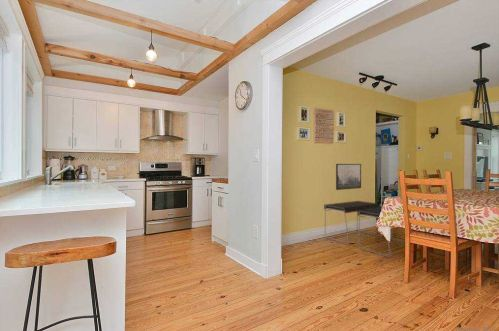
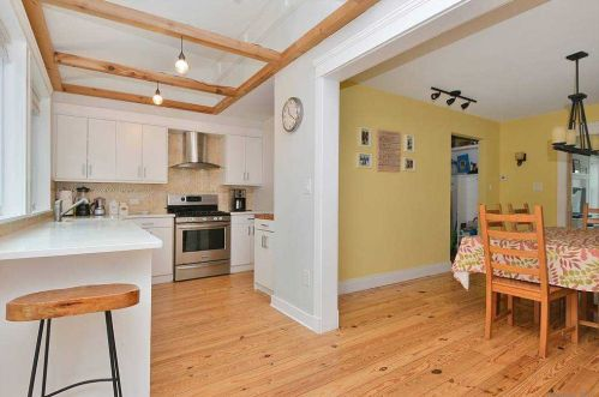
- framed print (349, 176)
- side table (374, 217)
